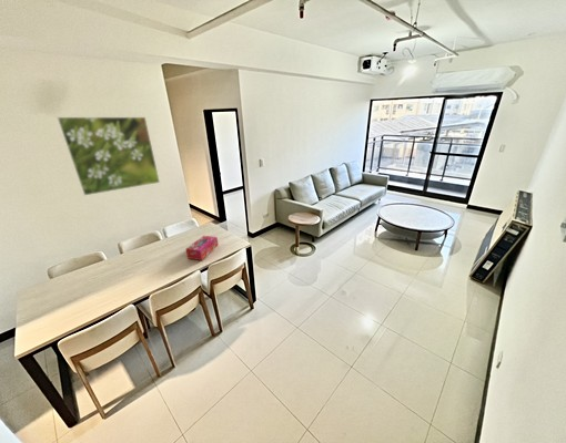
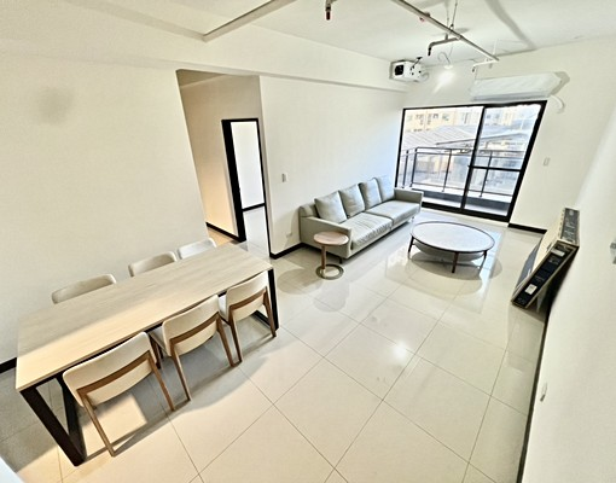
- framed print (115, 154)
- tissue box (202, 247)
